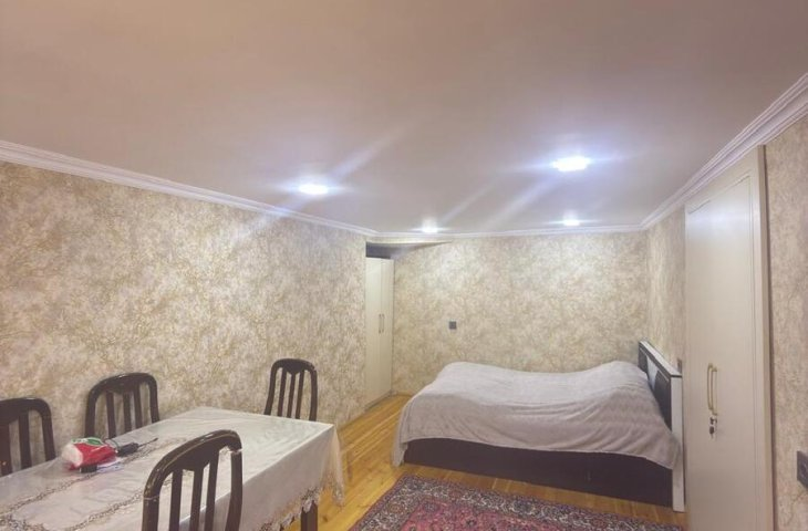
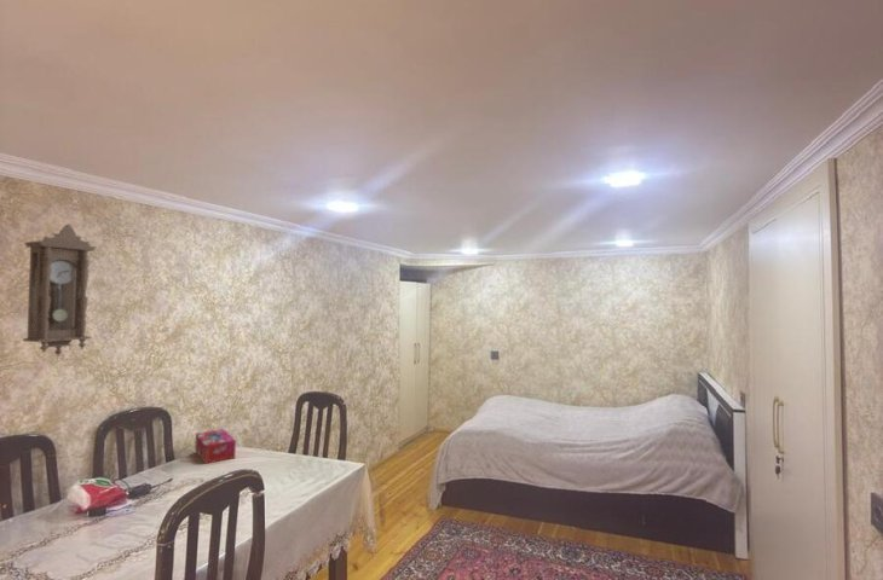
+ pendulum clock (59, 290)
+ tissue box (214, 445)
